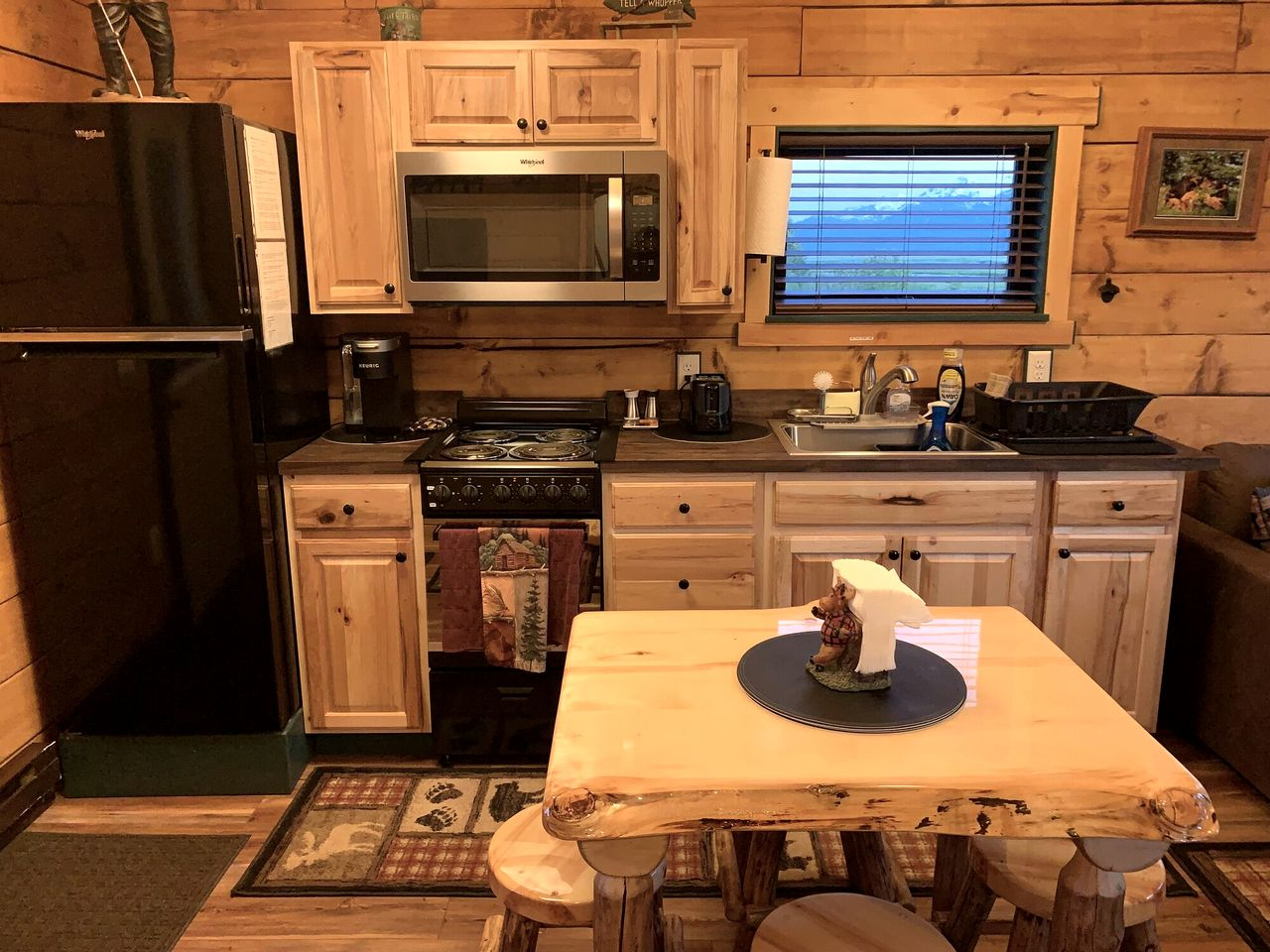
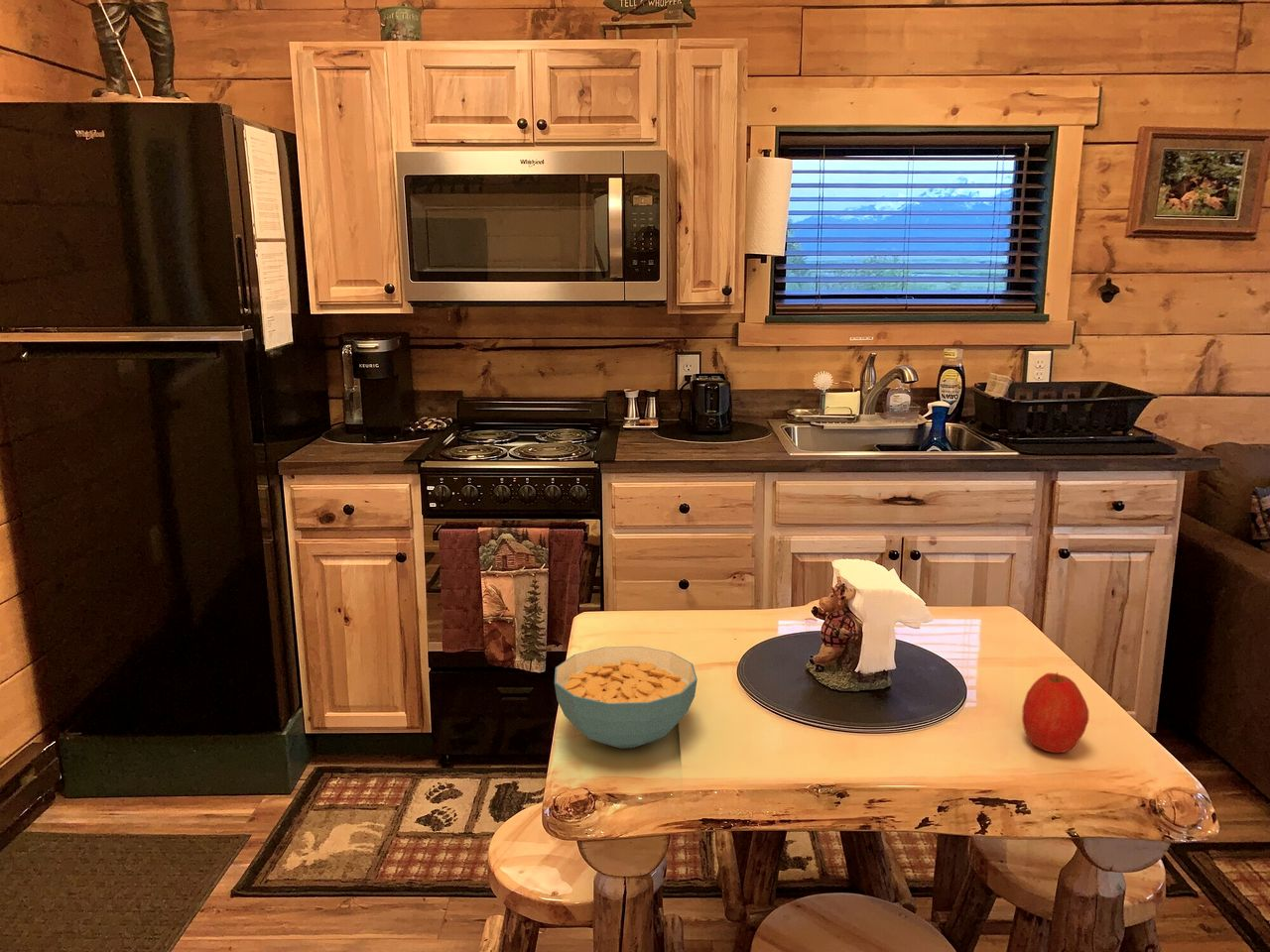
+ cereal bowl (625, 705)
+ apple (1055, 709)
